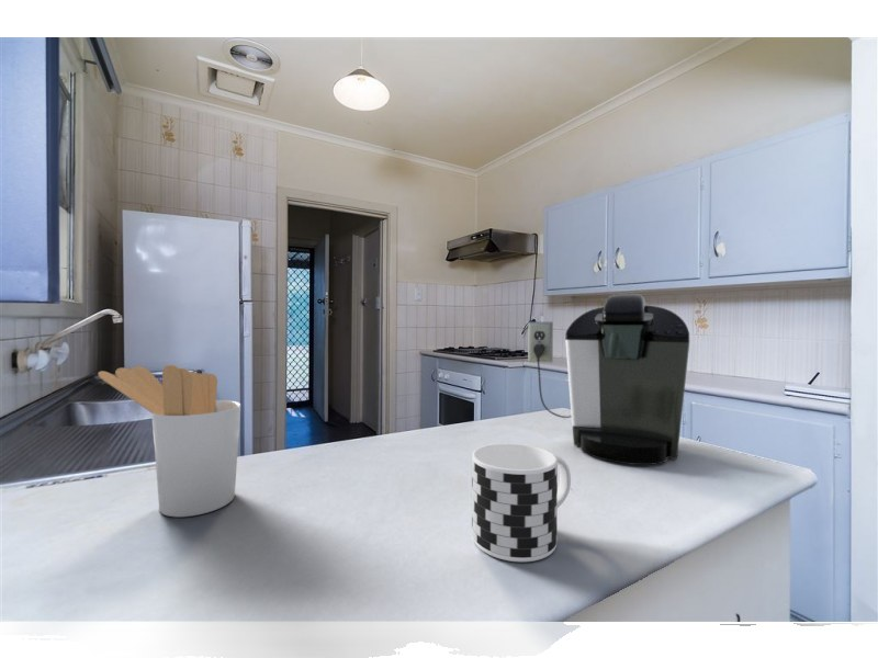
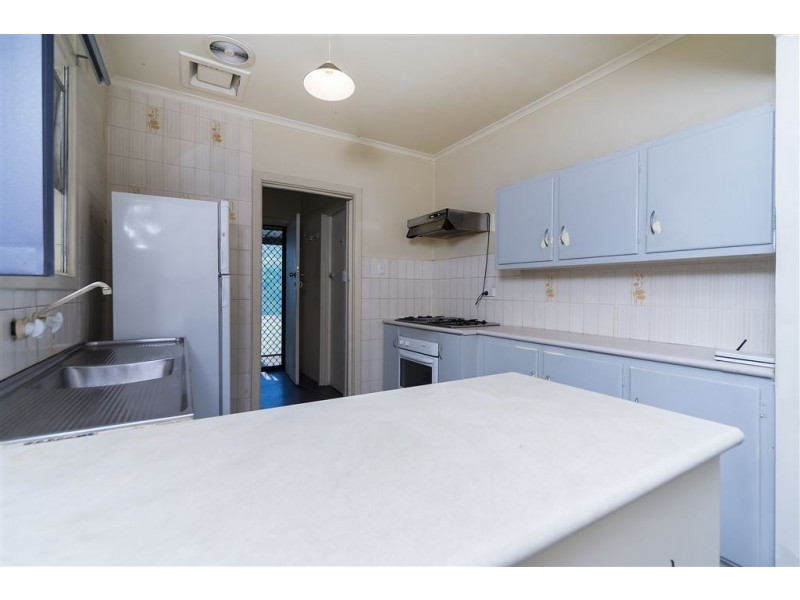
- coffee maker (593, 367)
- cup (525, 495)
- utensil holder (176, 432)
